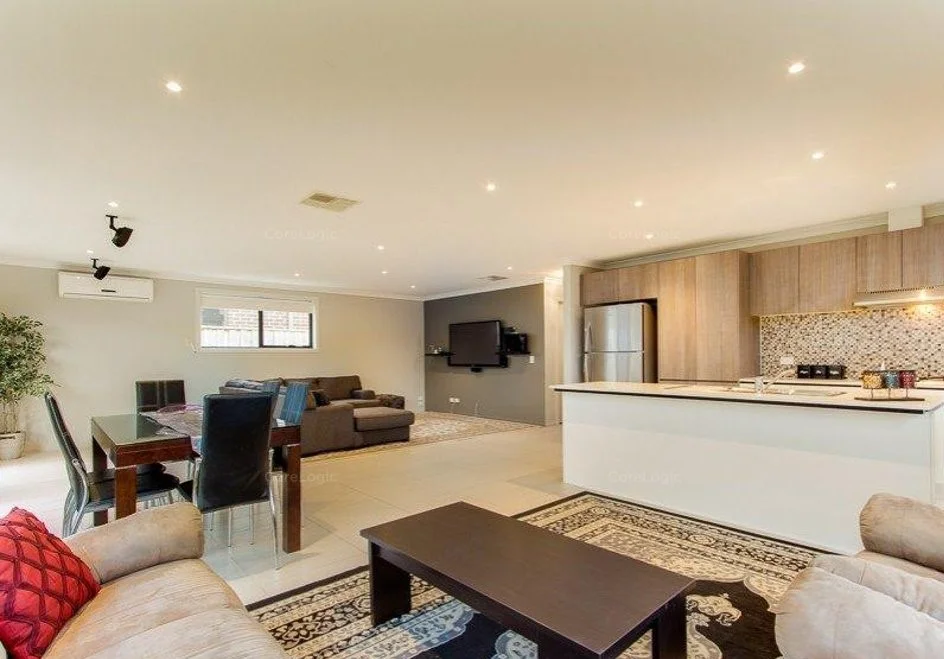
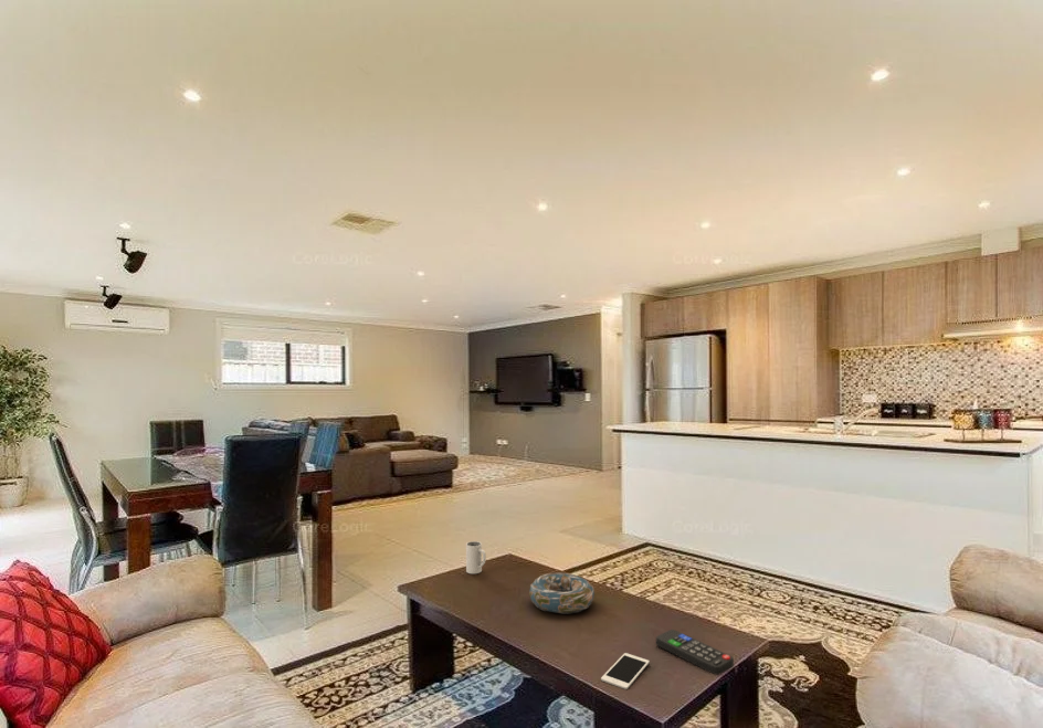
+ mug (476, 558)
+ decorative bowl (561, 592)
+ cell phone (625, 669)
+ remote control (693, 650)
